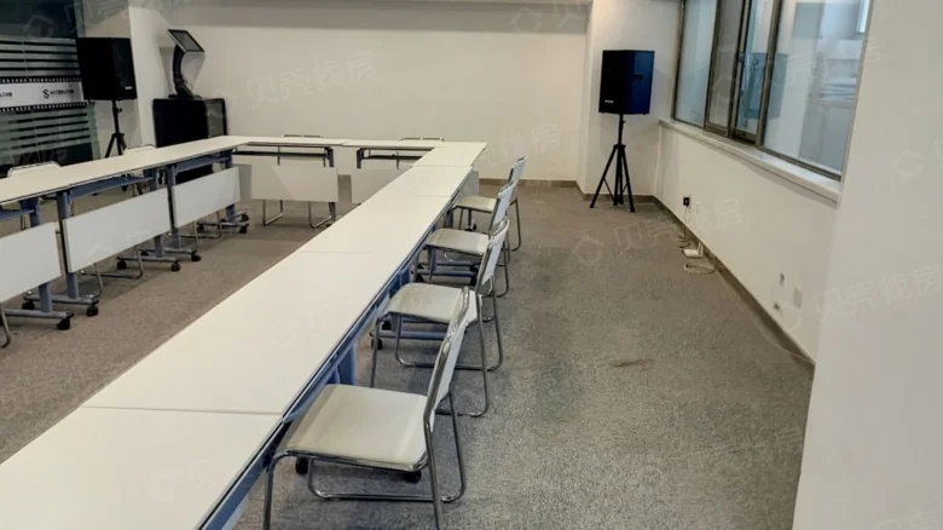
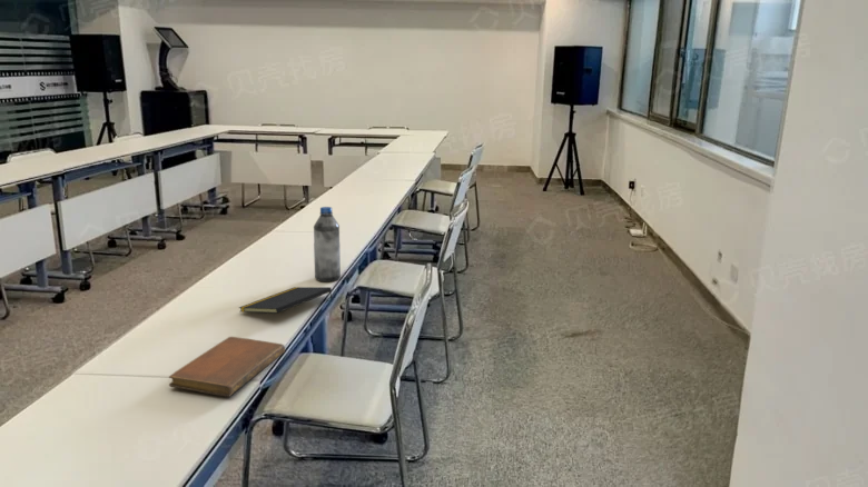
+ notepad (286, 299)
+ water bottle (326, 242)
+ notebook (230, 364)
